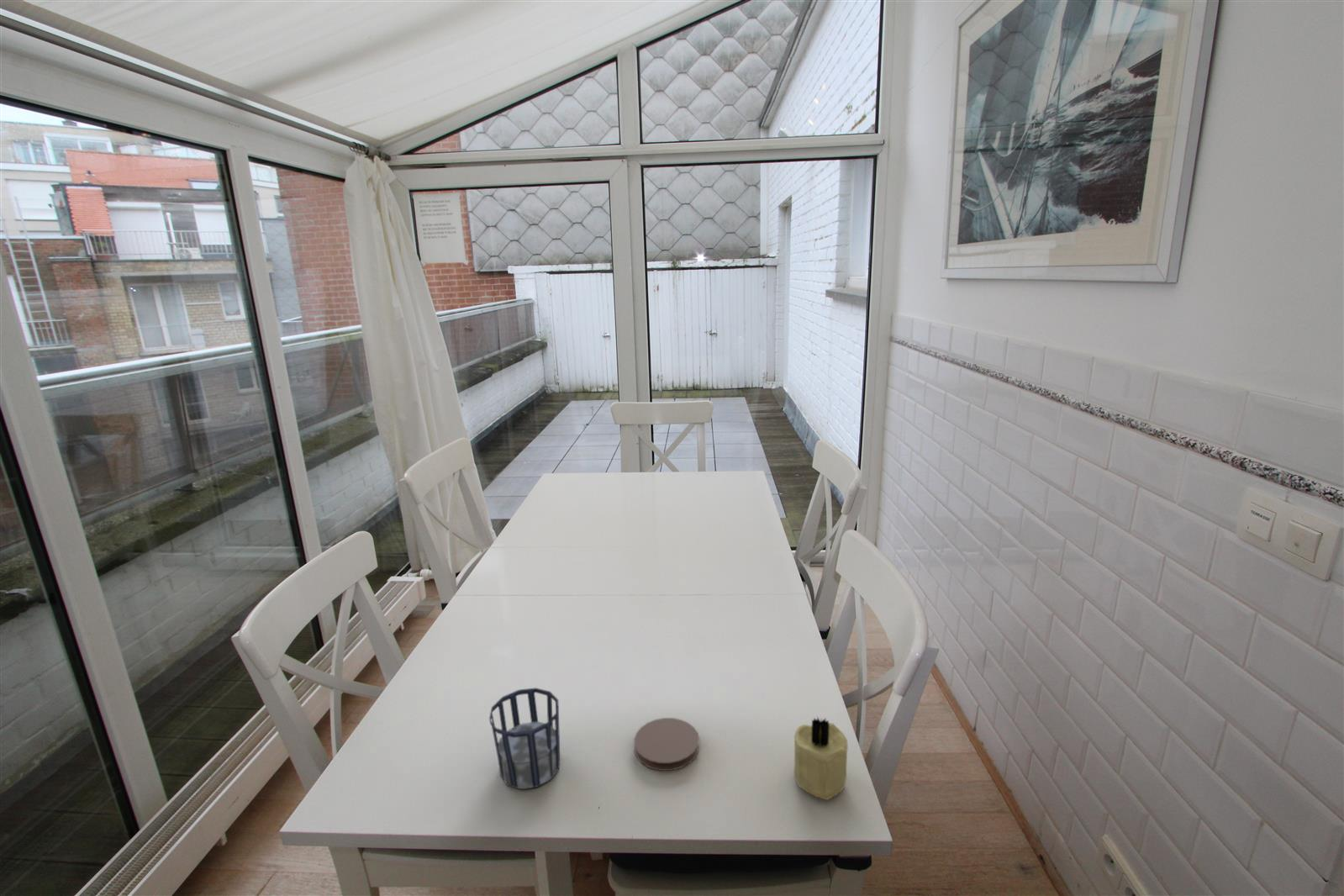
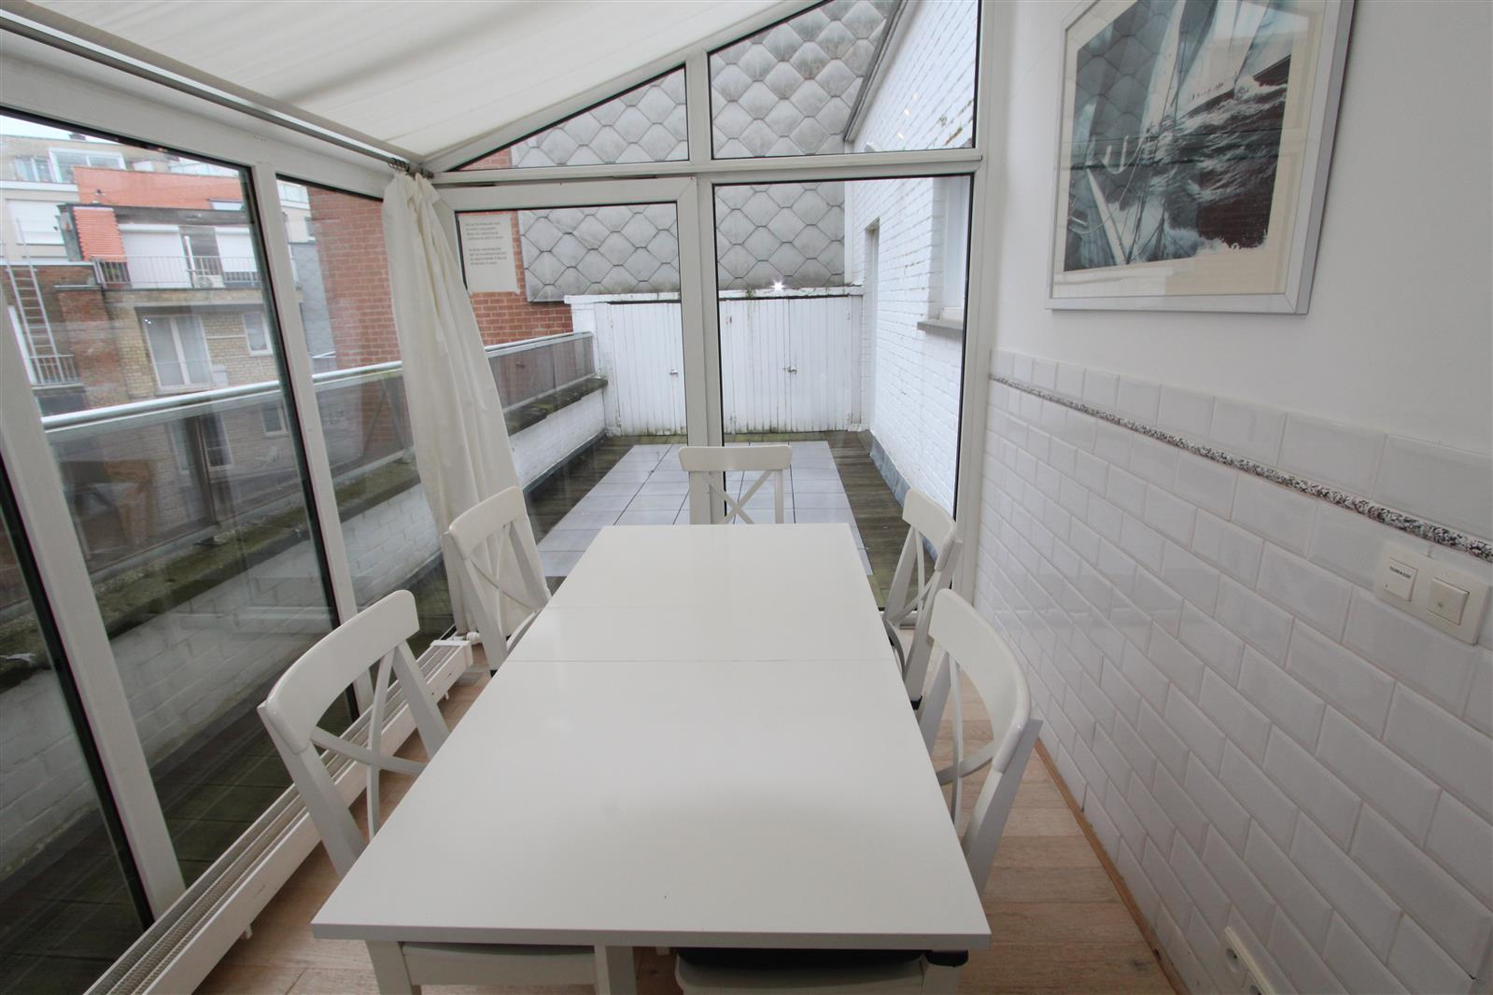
- candle (820, 750)
- coaster (667, 743)
- cup (527, 738)
